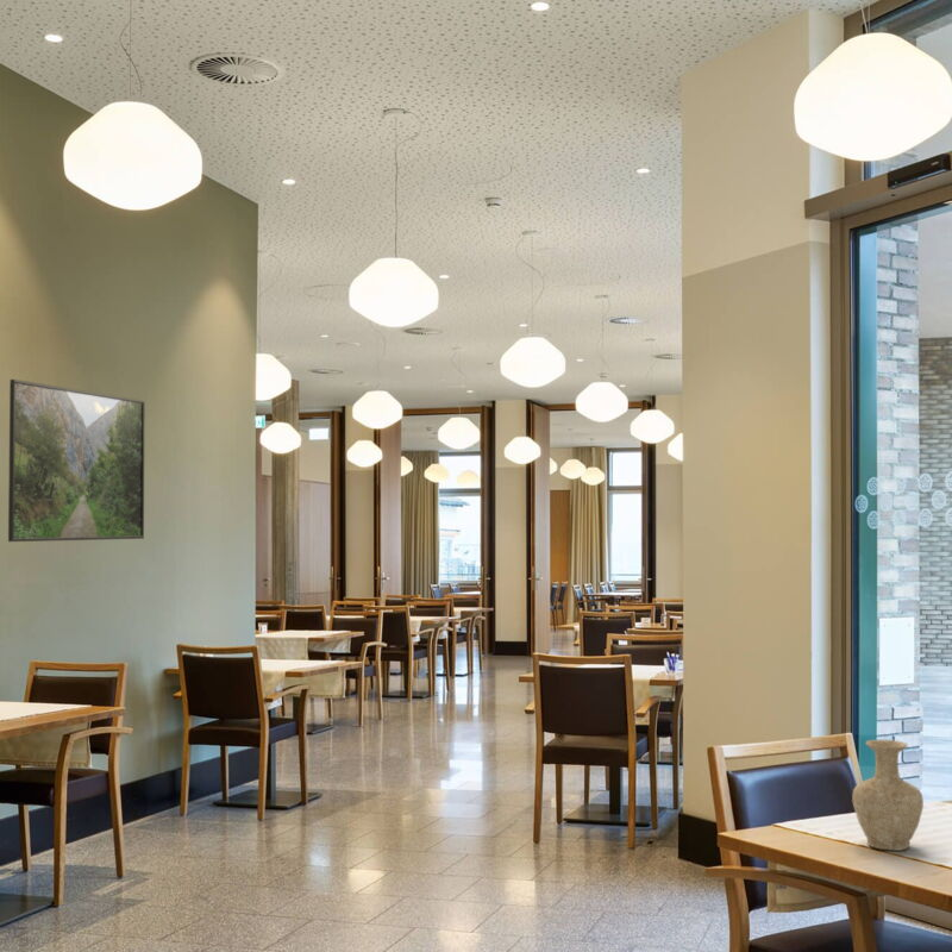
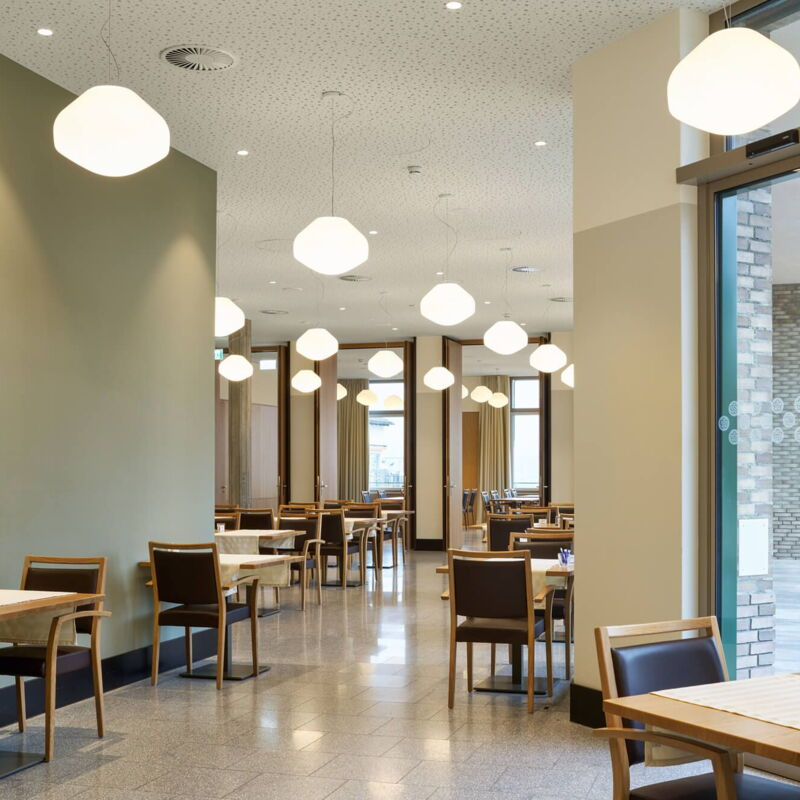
- vase (887, 794)
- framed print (82, 465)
